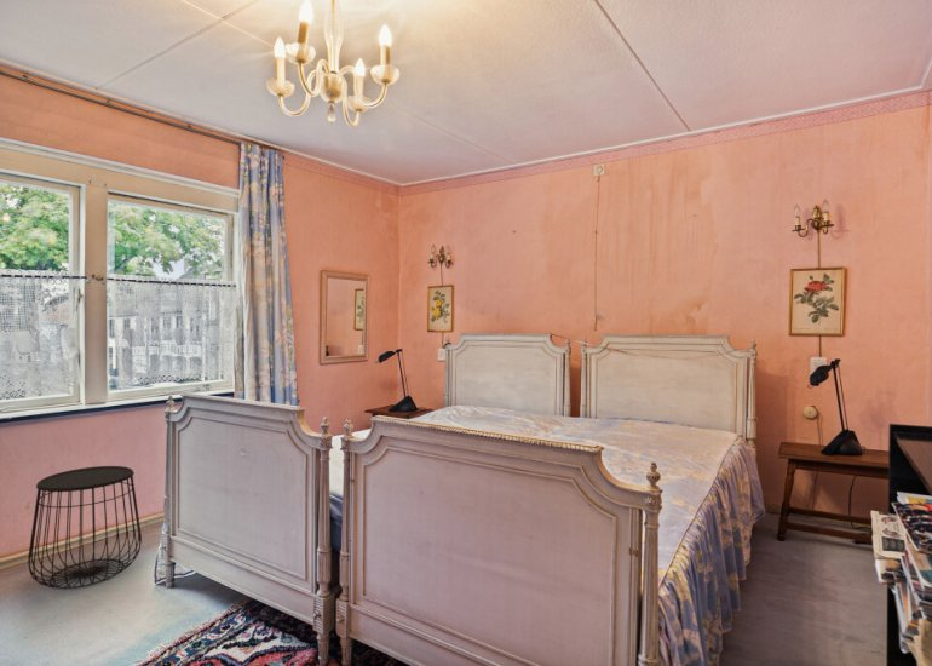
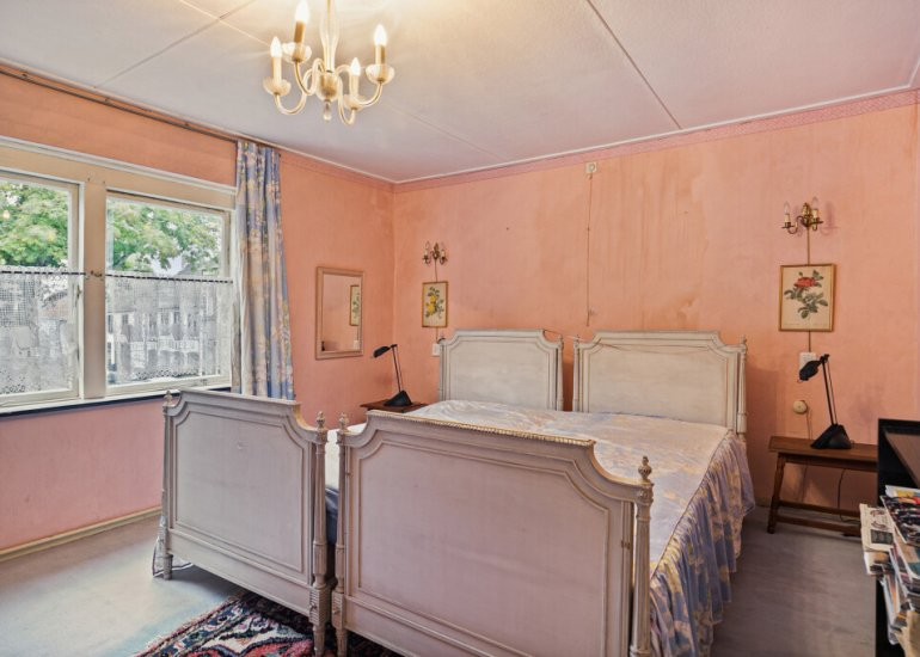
- side table (92, 522)
